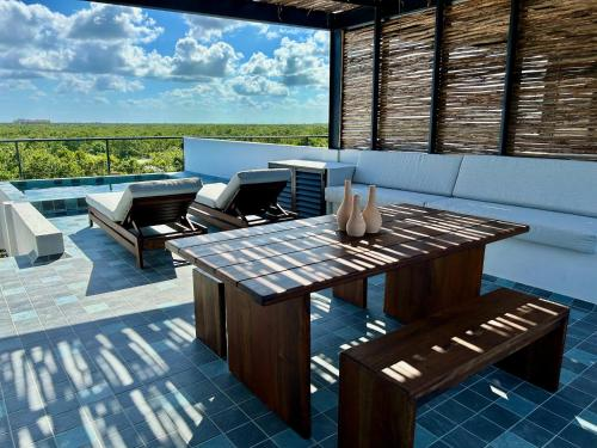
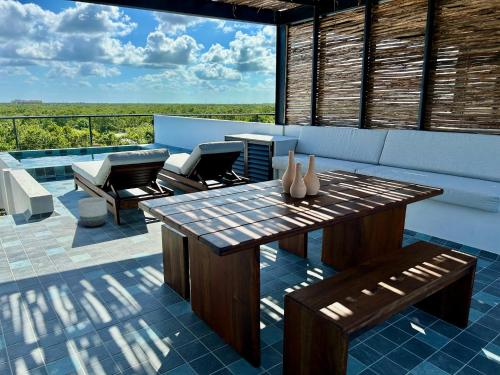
+ planter (93, 212)
